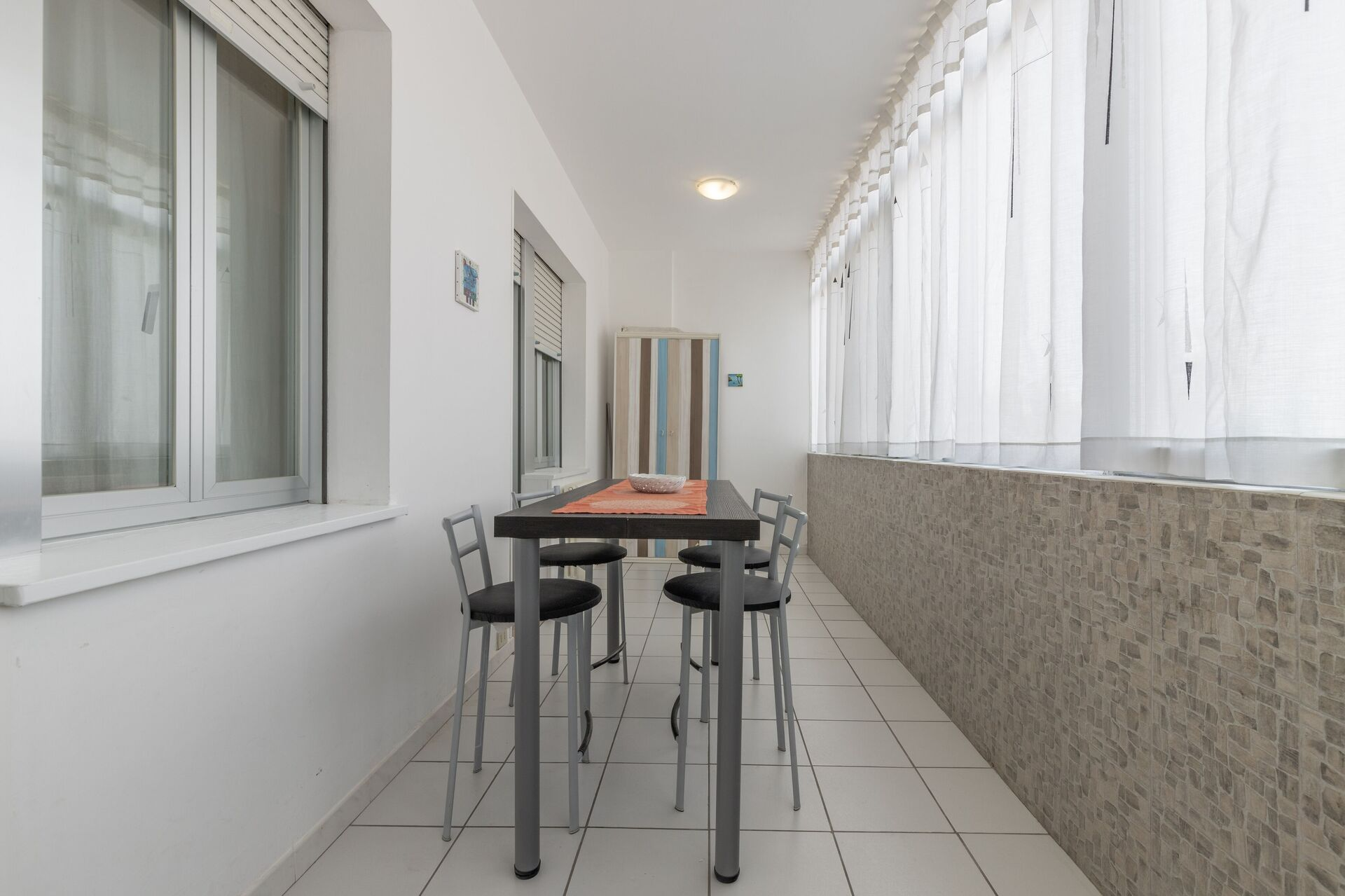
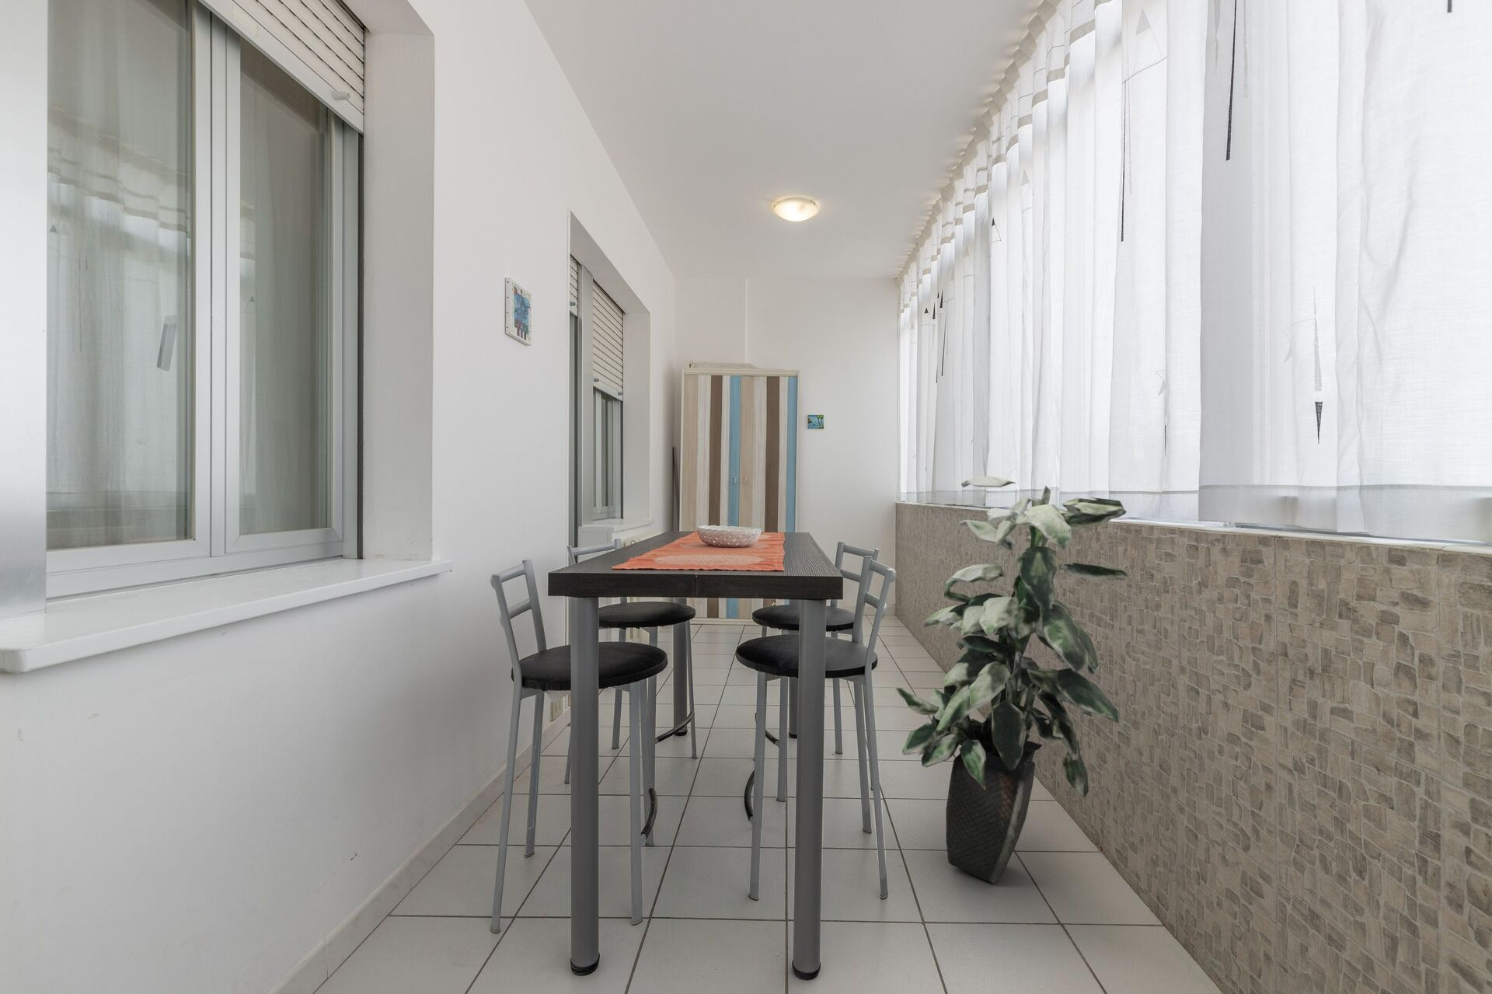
+ indoor plant (1006, 673)
